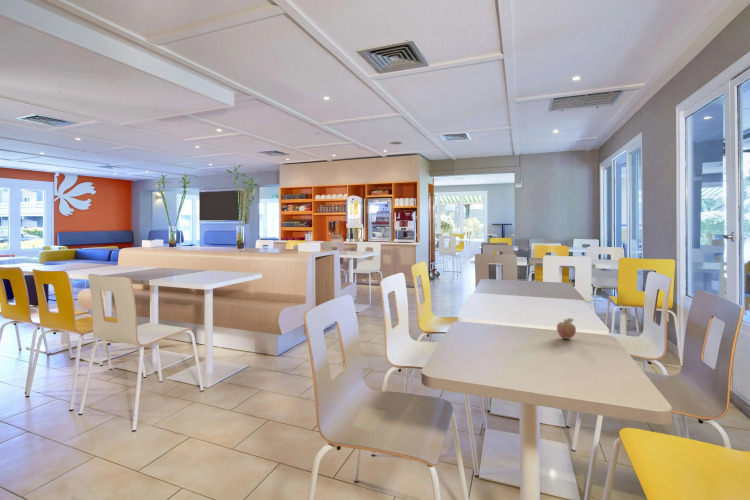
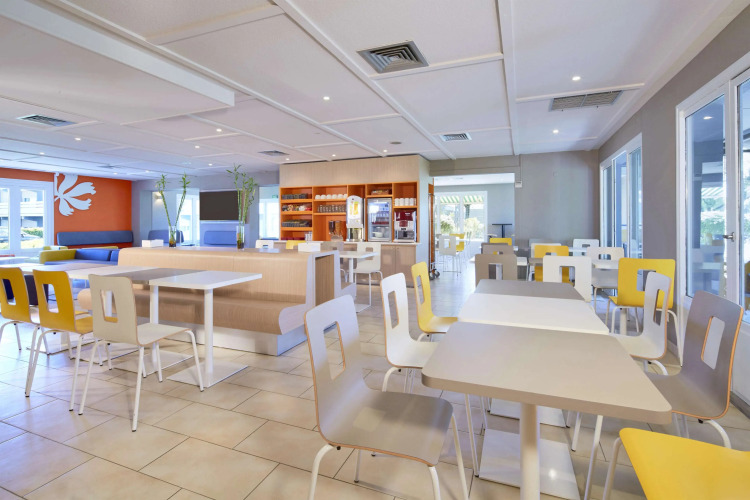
- fruit (566, 328)
